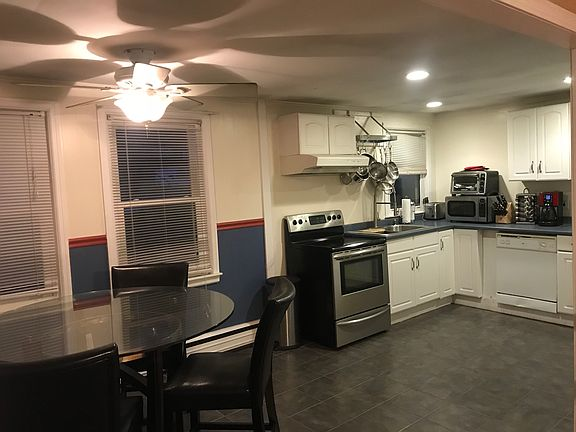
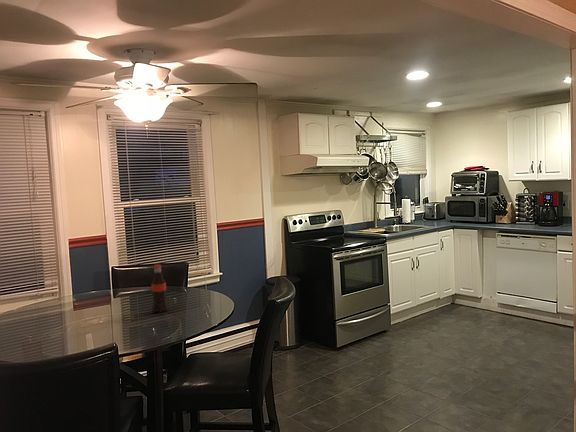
+ bottle (158, 287)
